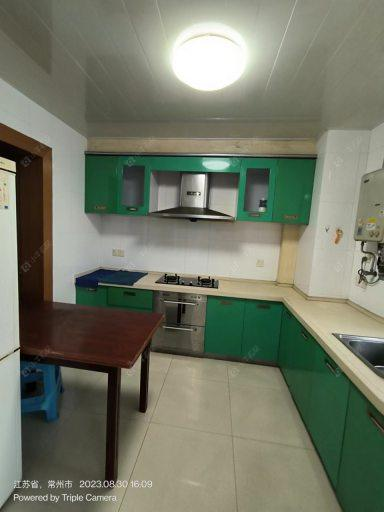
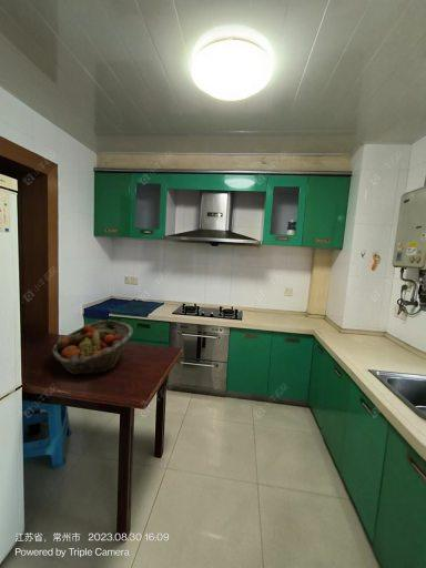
+ fruit basket (93, 344)
